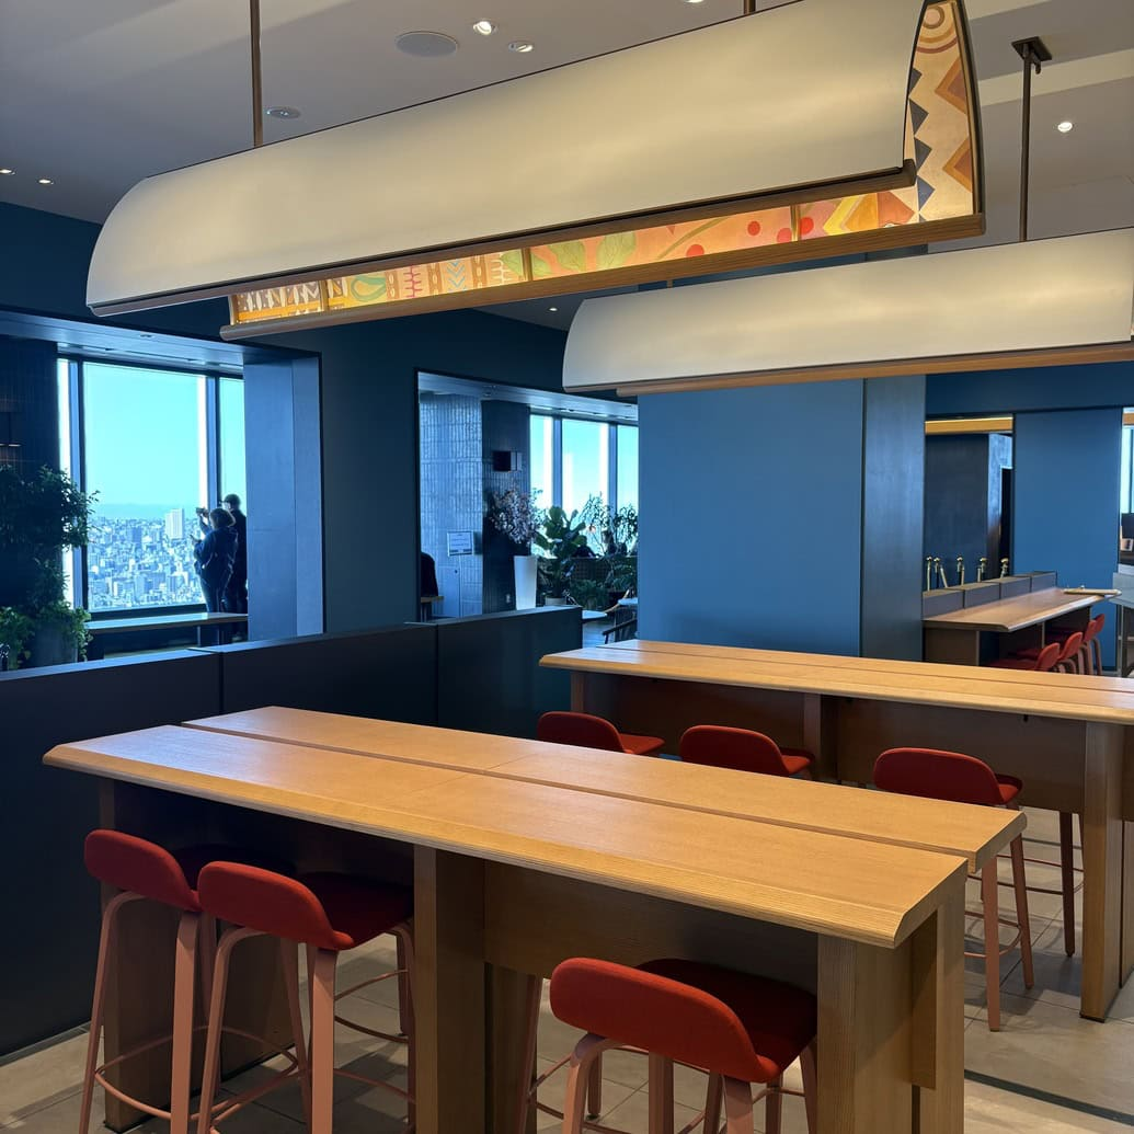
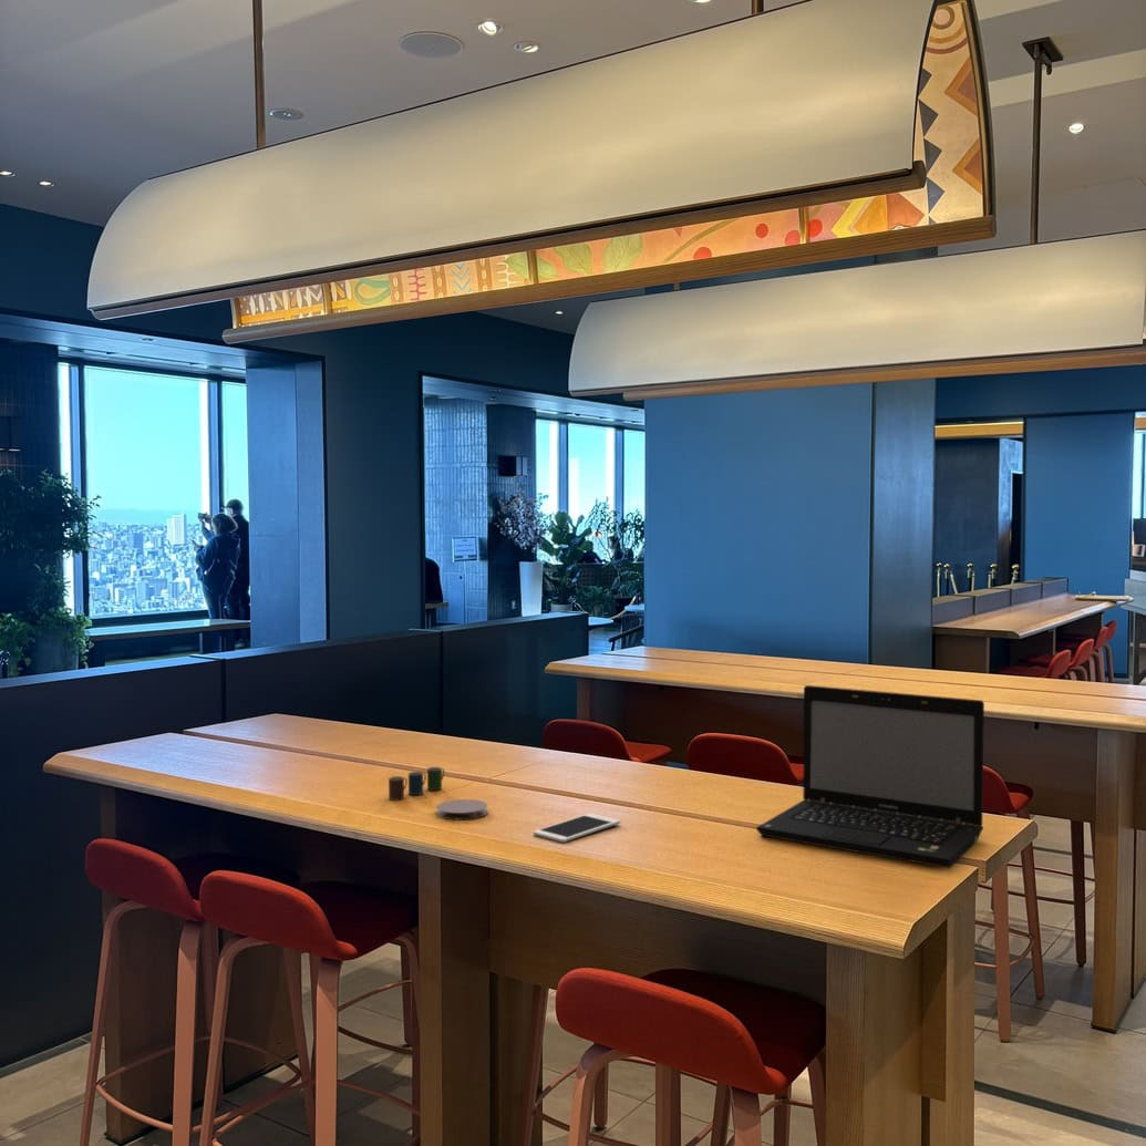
+ laptop (870, 770)
+ cell phone (577, 827)
+ coaster (462, 808)
+ cup (417, 775)
